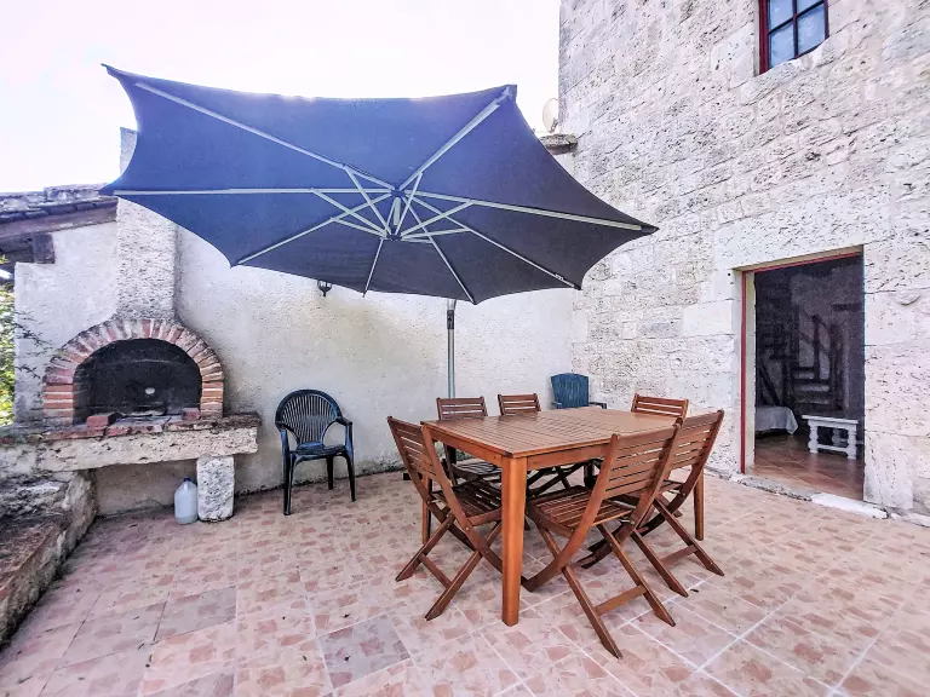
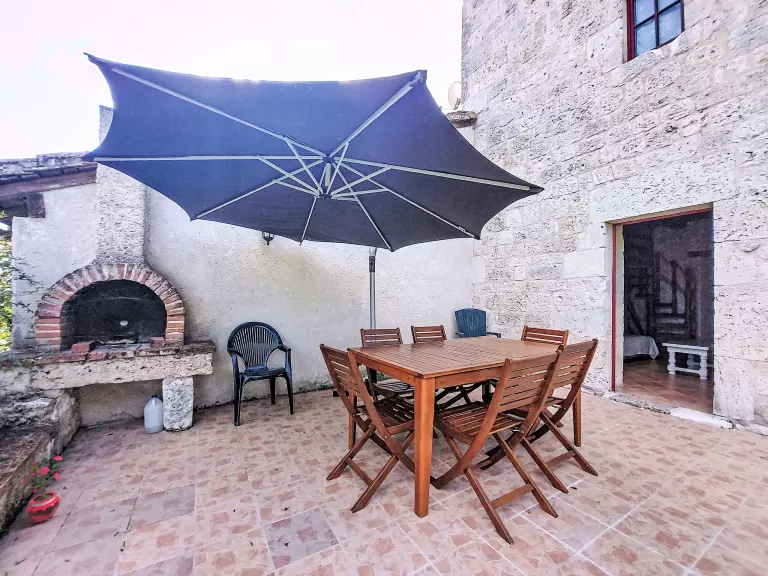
+ potted plant (42, 489)
